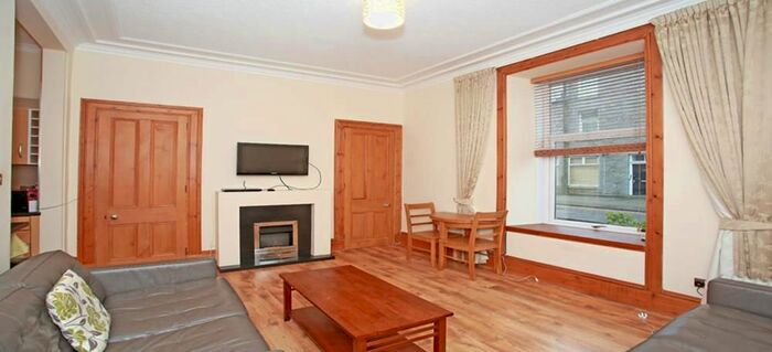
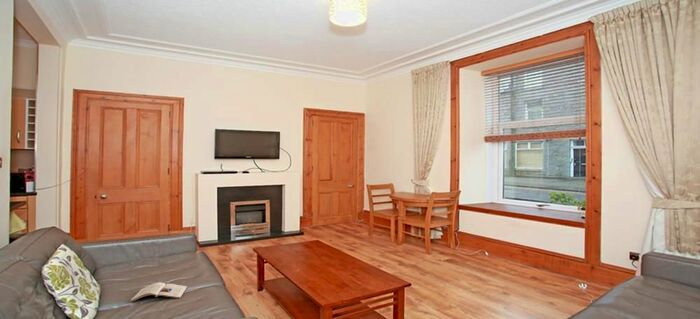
+ magazine (160, 290)
